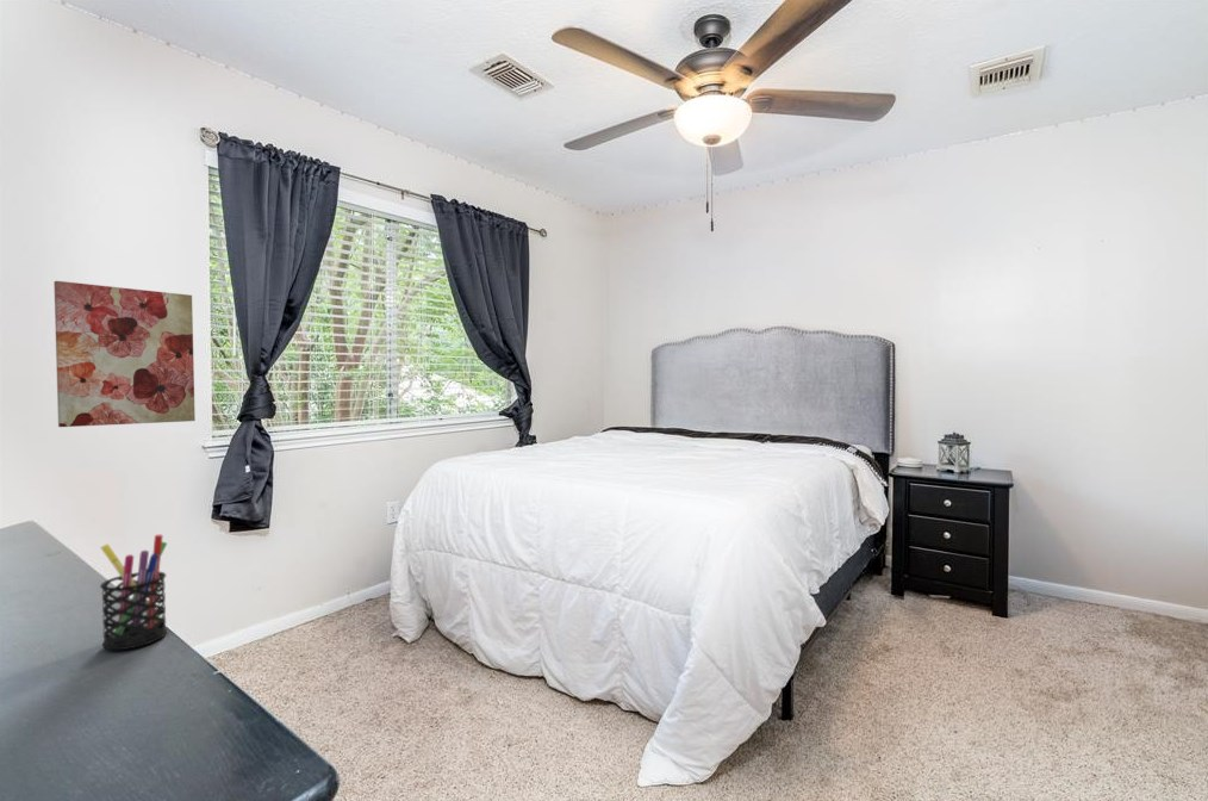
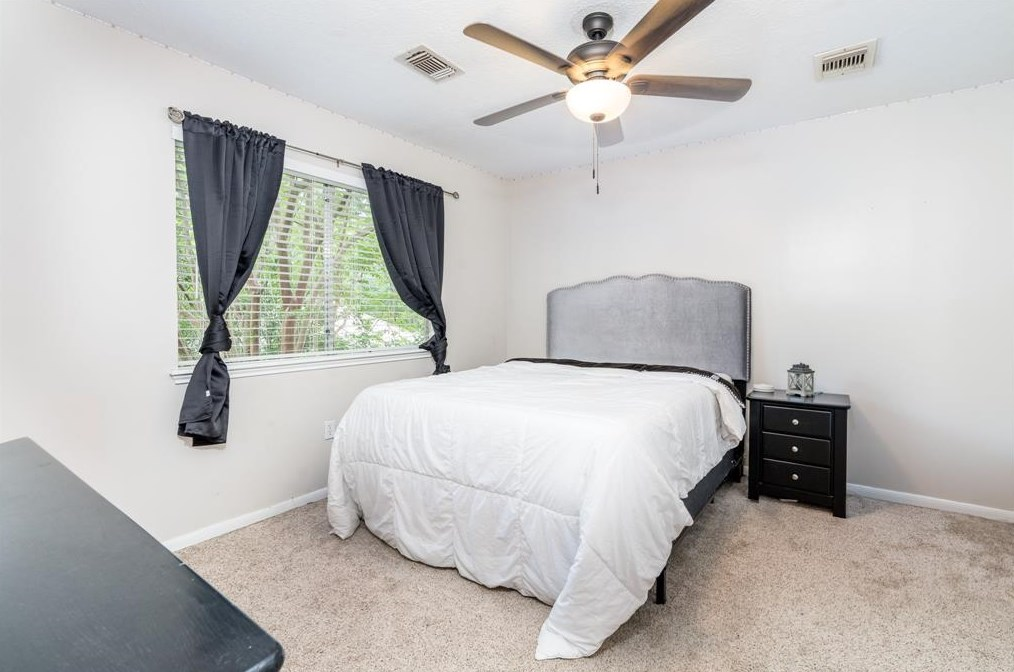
- wall art (129, 356)
- pen holder (142, 584)
